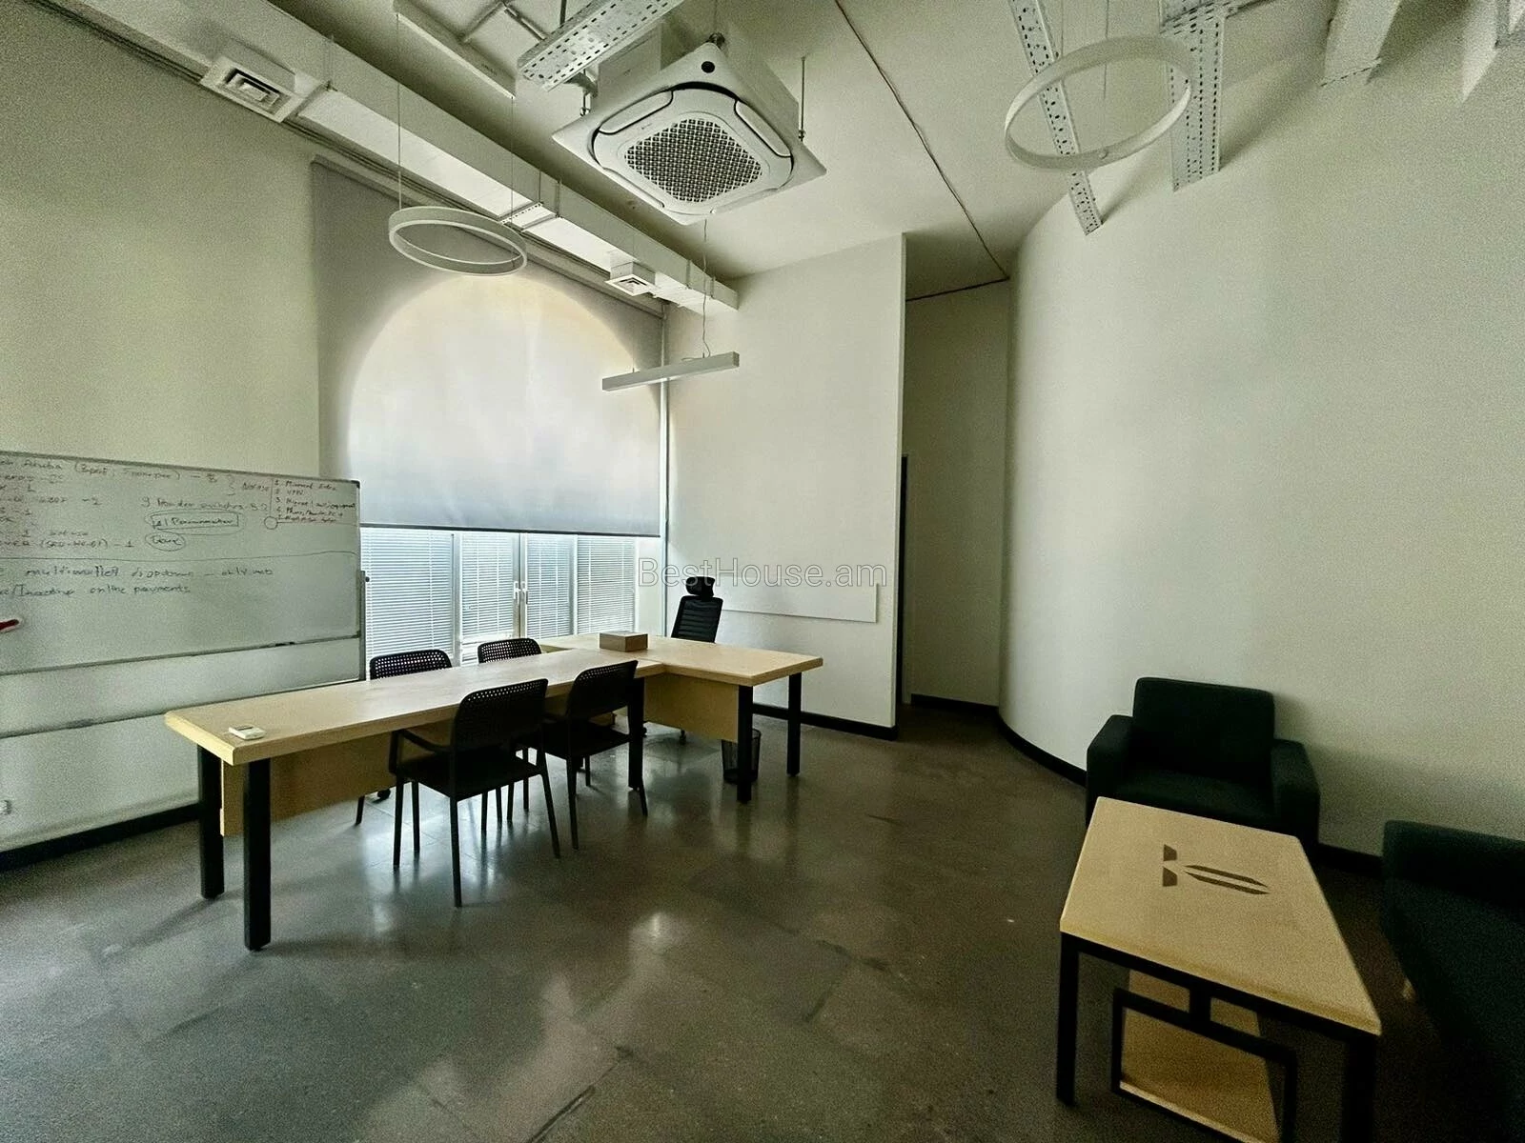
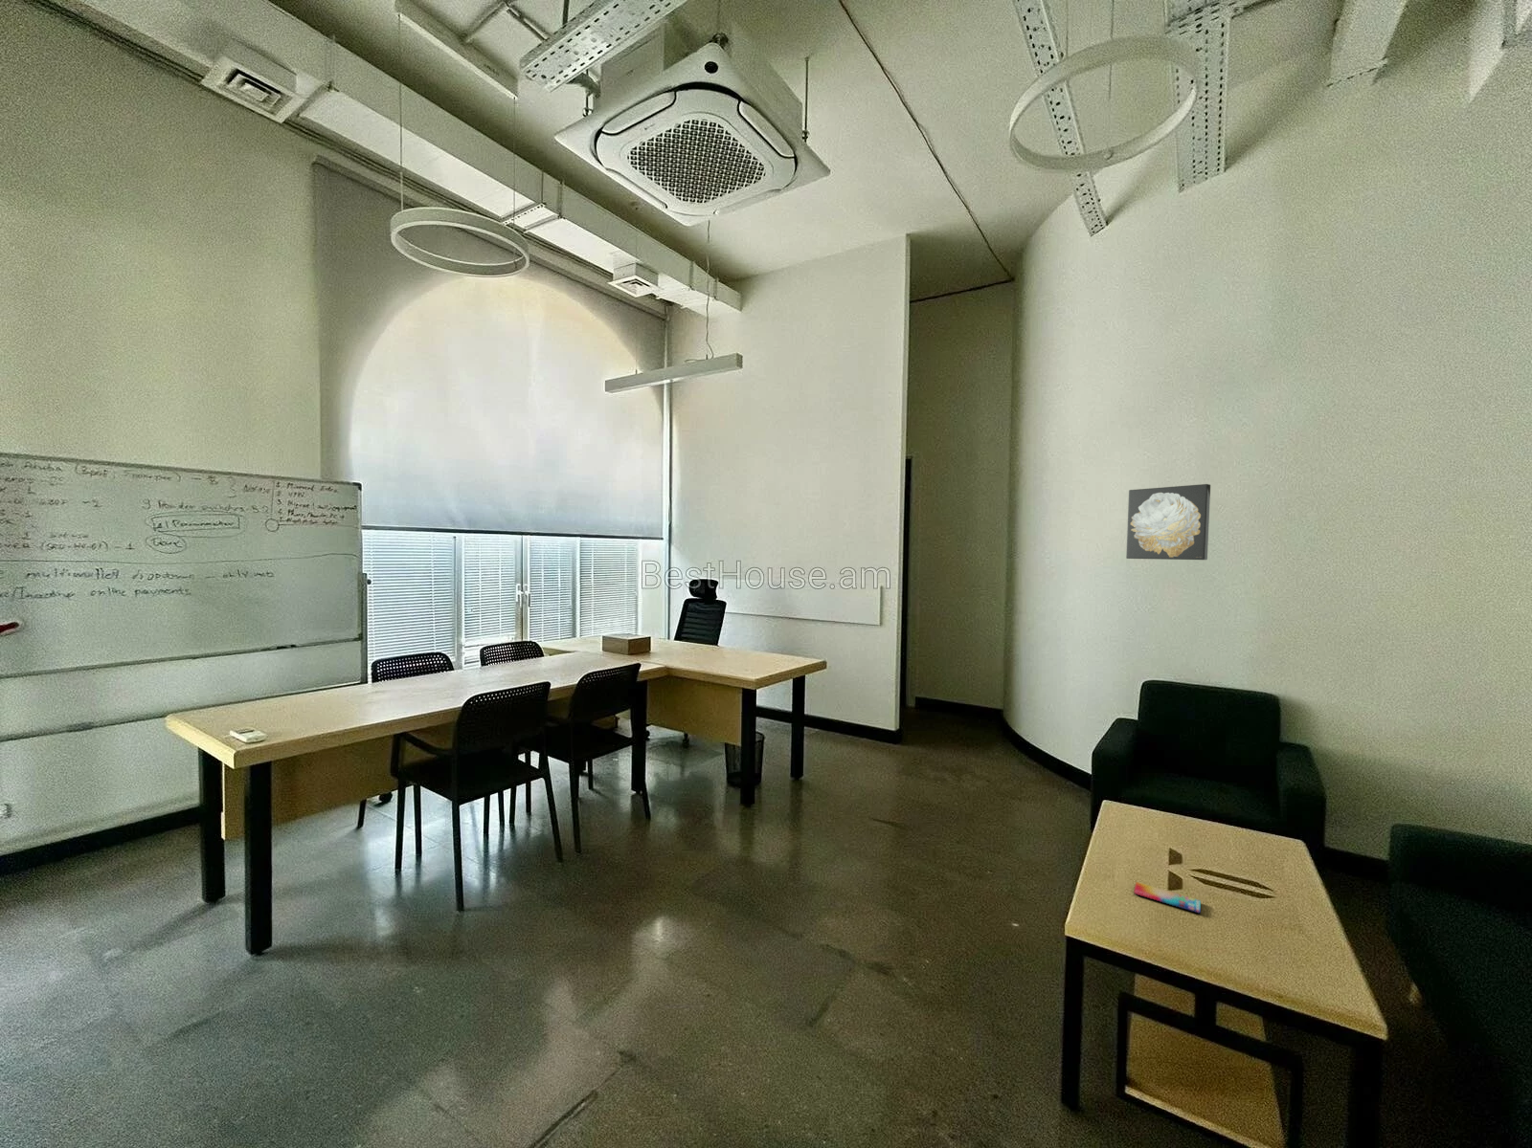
+ smartphone (1166, 896)
+ wall art (1166, 523)
